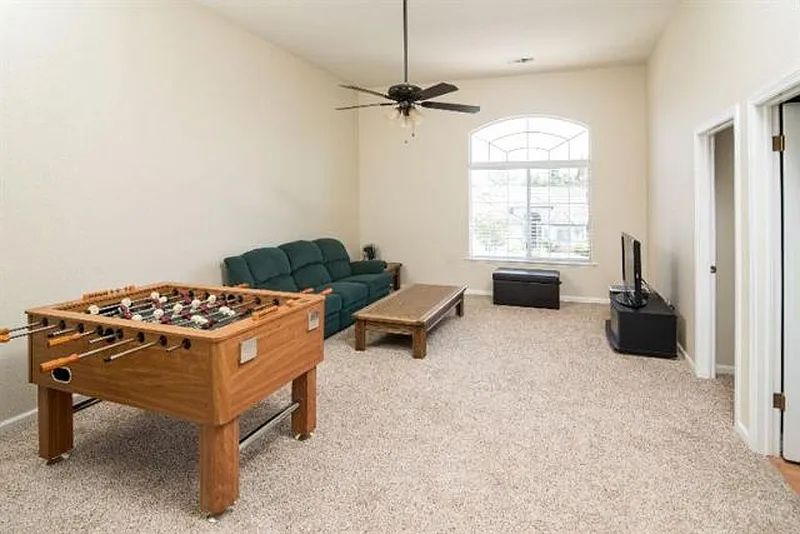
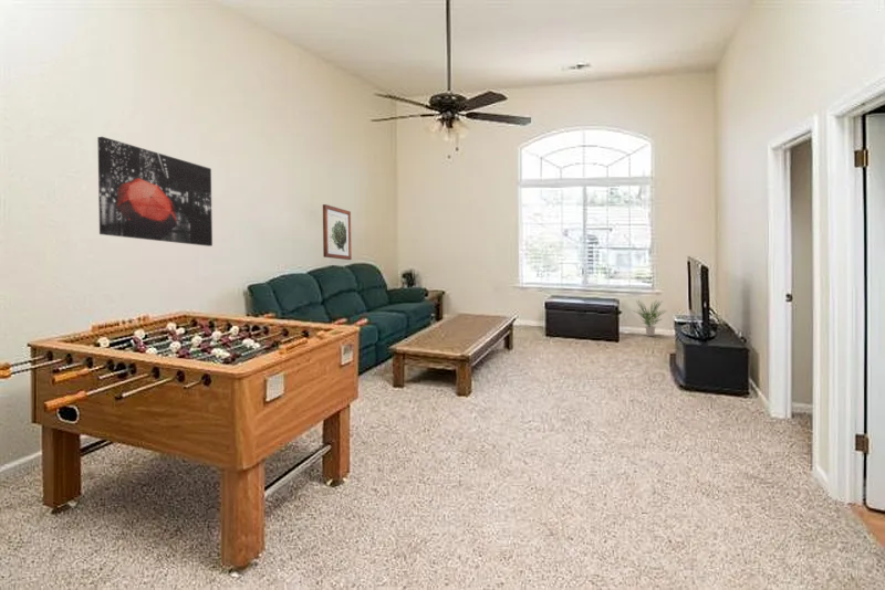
+ wall art (162, 197)
+ wall art (337, 233)
+ potted plant (649, 317)
